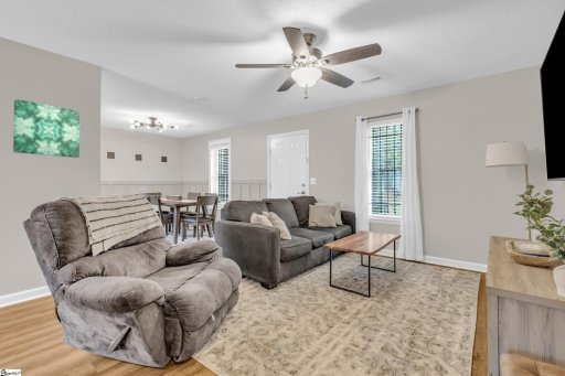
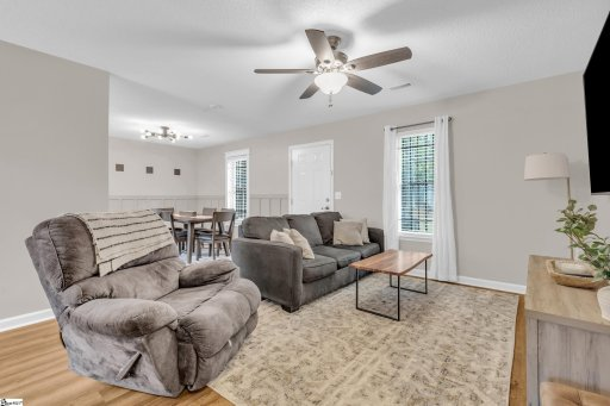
- wall art (49, 130)
